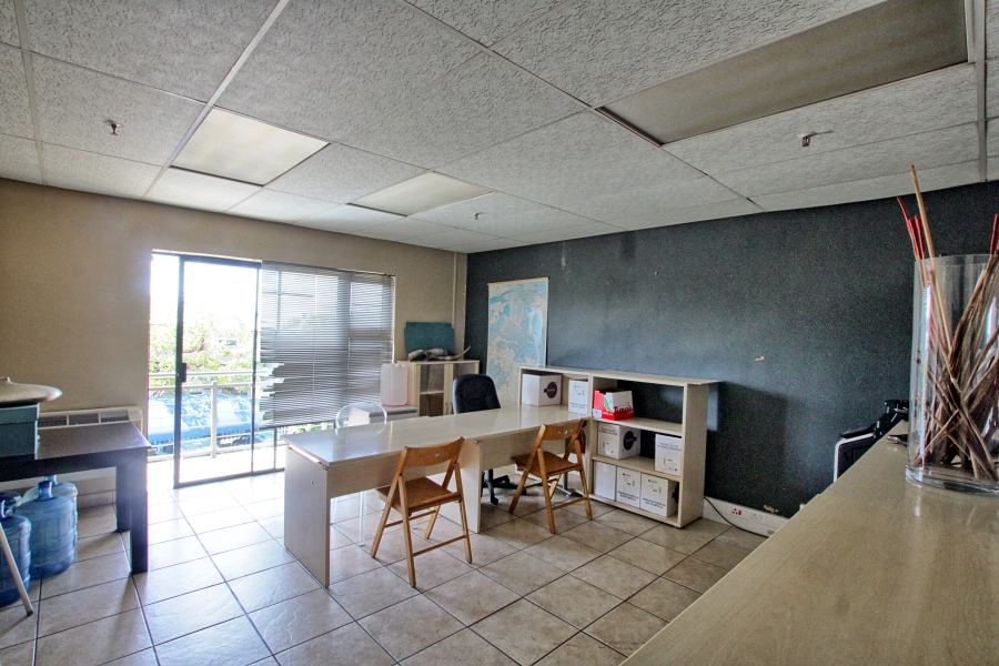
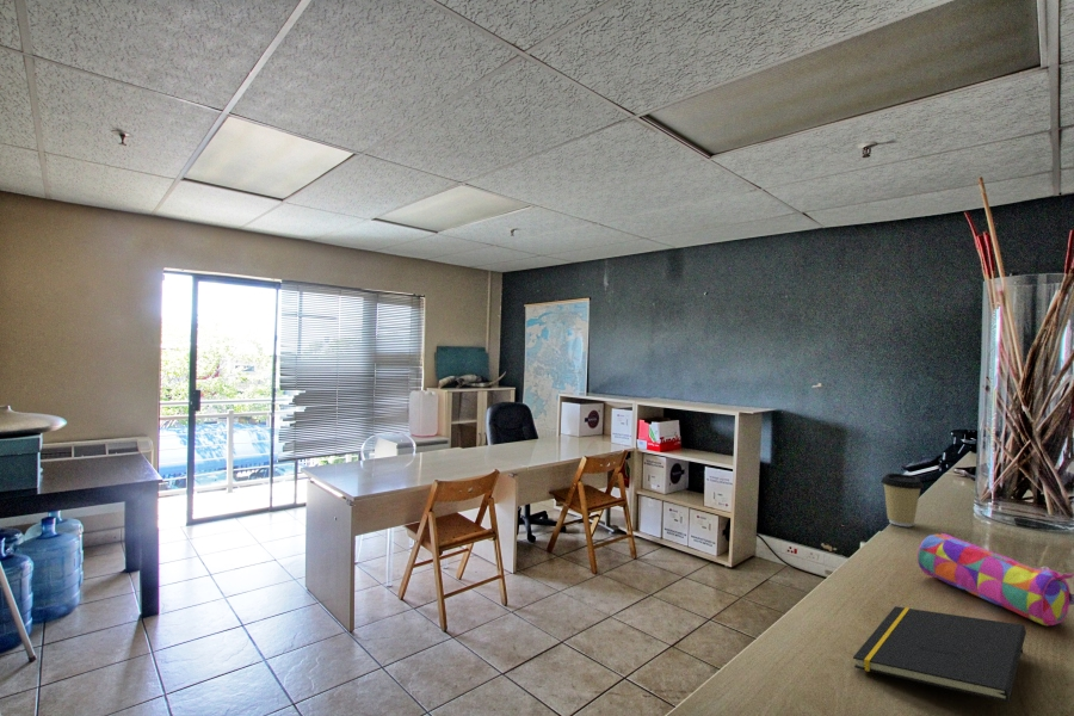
+ notepad (940, 646)
+ pencil case (990, 574)
+ coffee cup (901, 499)
